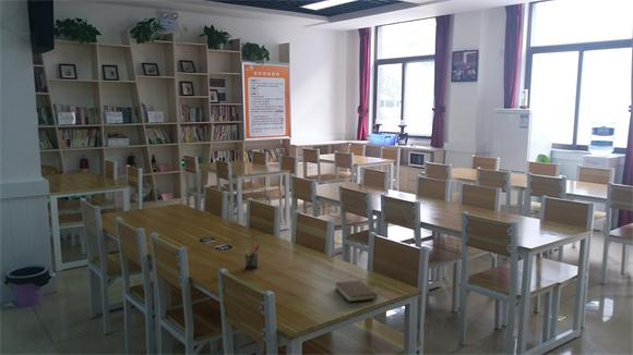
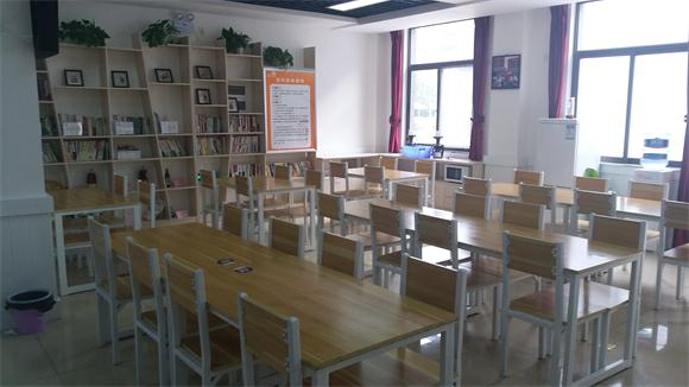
- book (359, 290)
- pen holder (250, 255)
